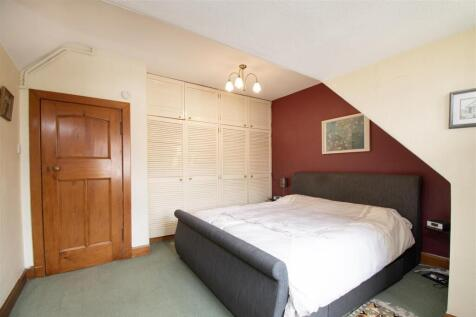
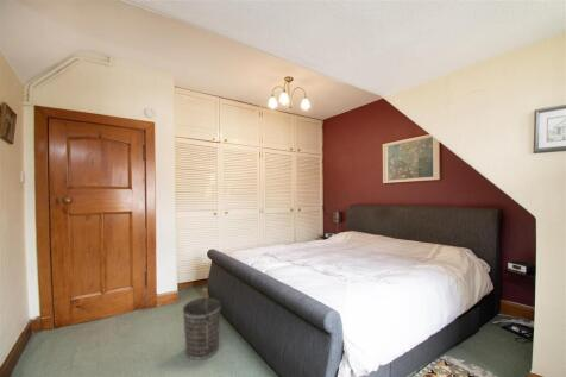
+ wastebasket (202, 327)
